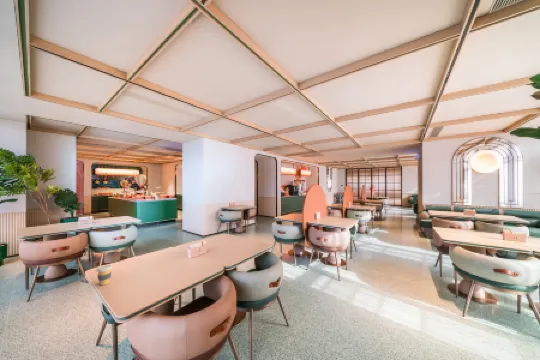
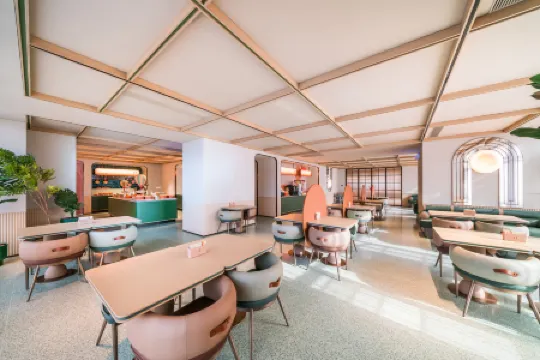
- coffee cup (104, 275)
